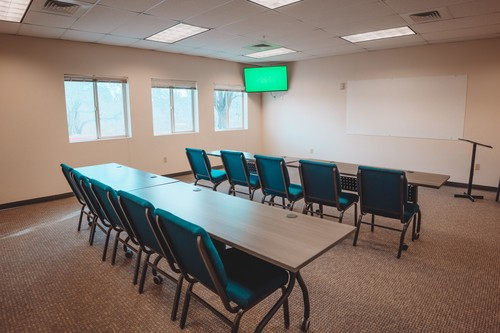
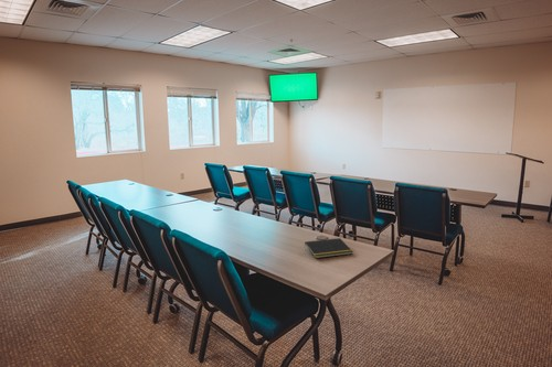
+ notepad (328, 247)
